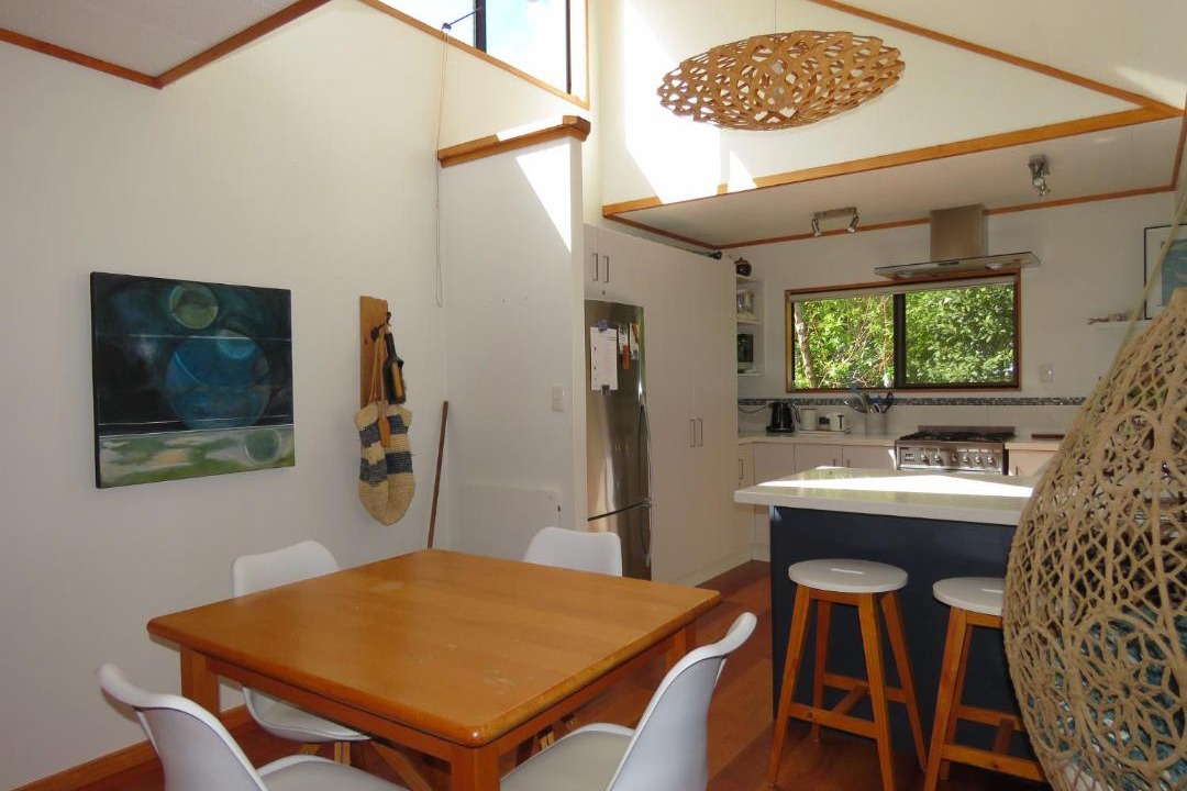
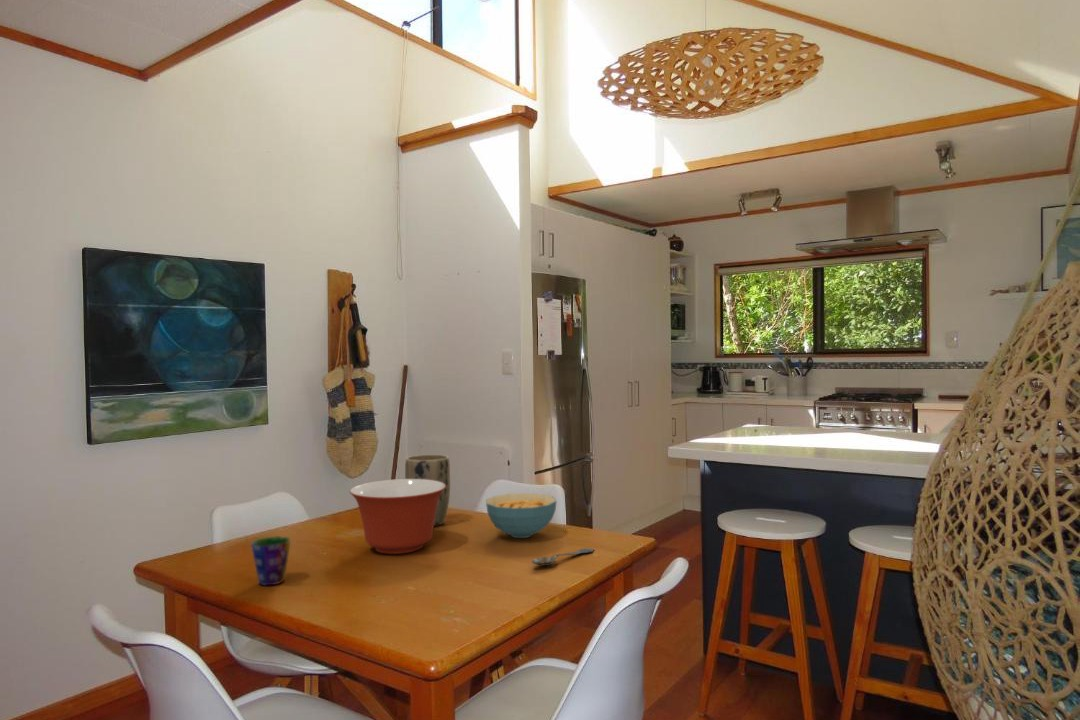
+ plant pot (427, 479)
+ spoon (564, 554)
+ cereal bowl (521, 517)
+ cup (274, 562)
+ mixing bowl (398, 517)
